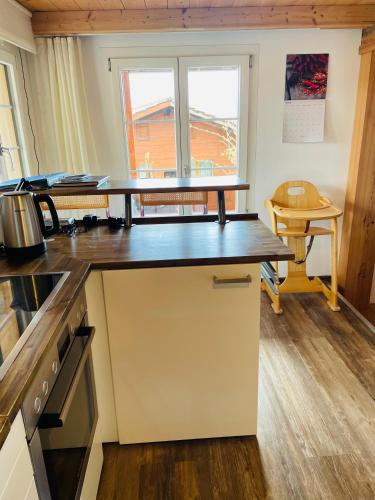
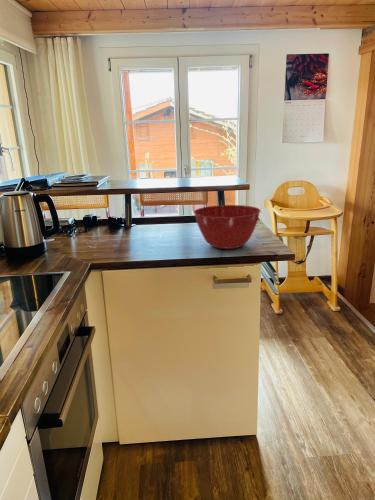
+ mixing bowl (226, 227)
